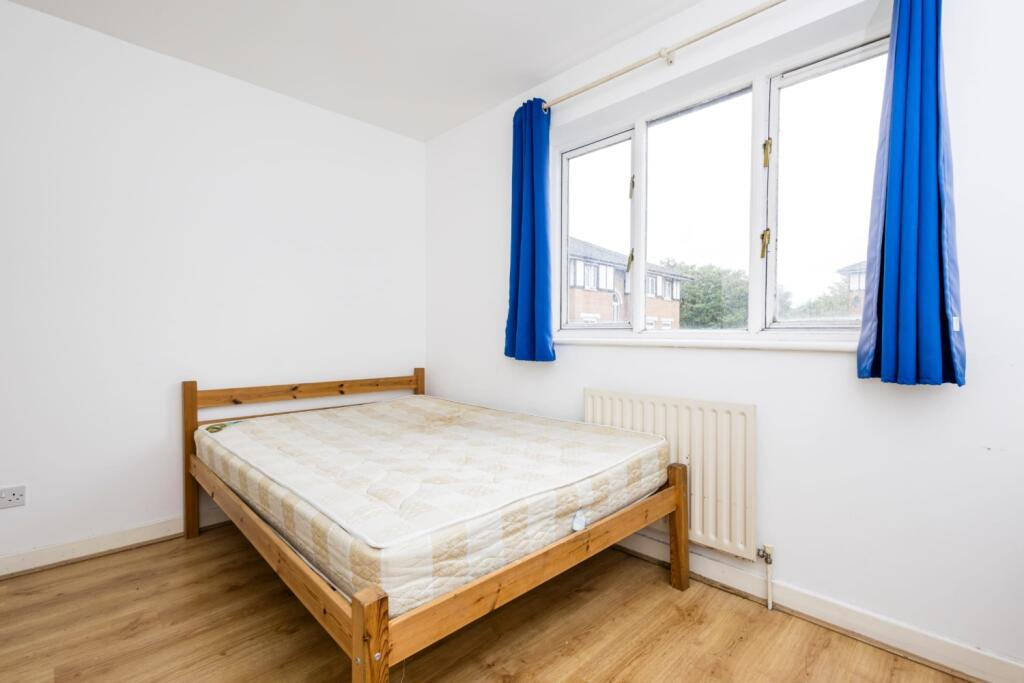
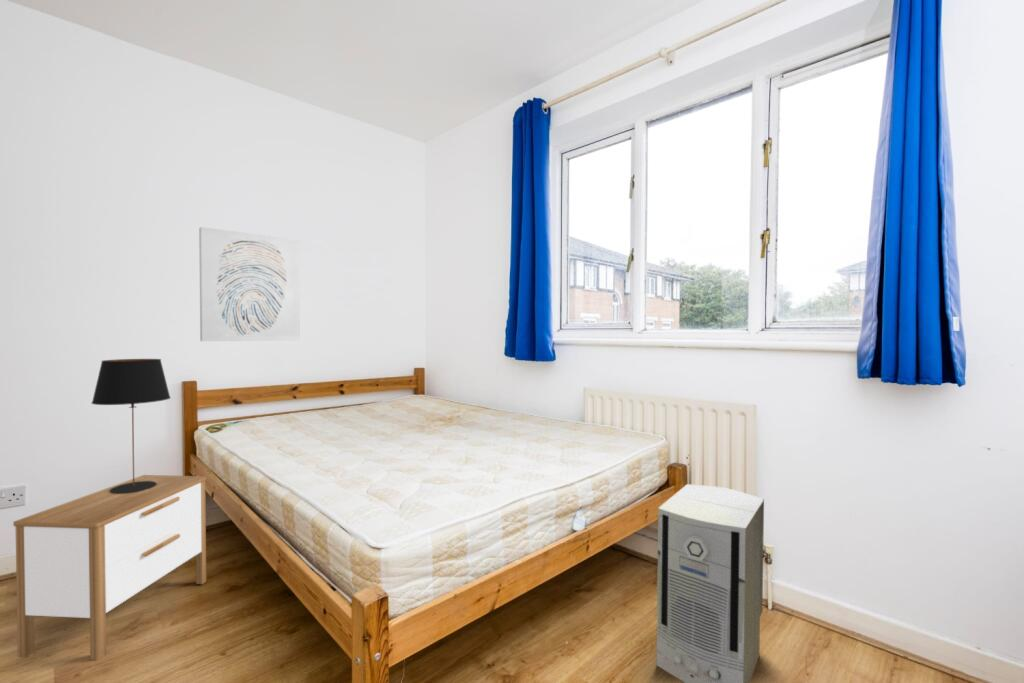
+ wall art (252, 287)
+ nightstand (125, 555)
+ air purifier (711, 580)
+ table lamp (132, 423)
